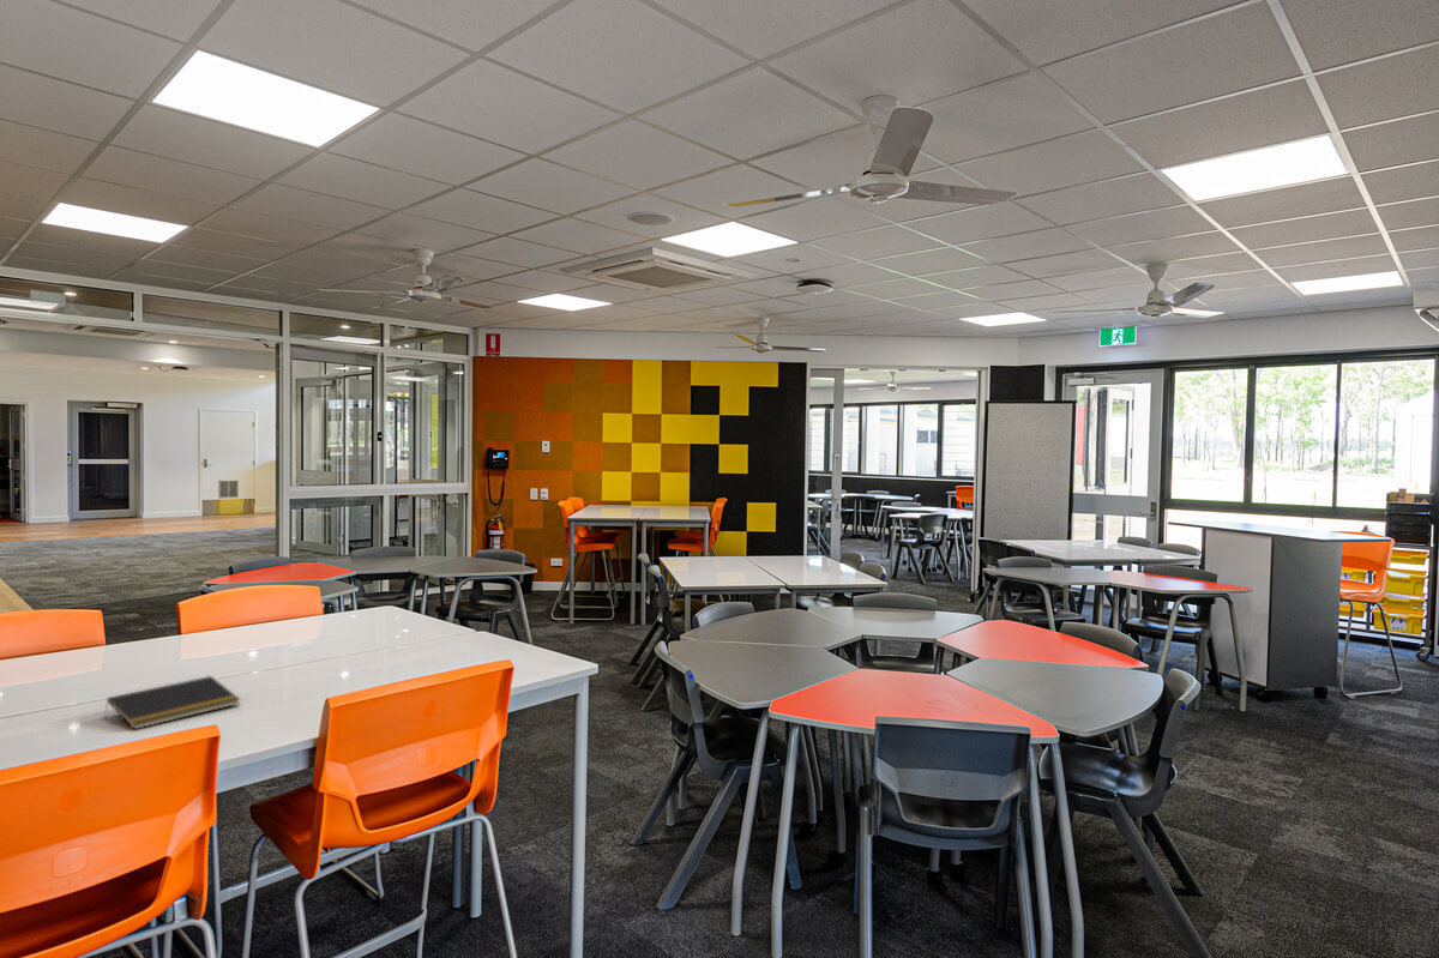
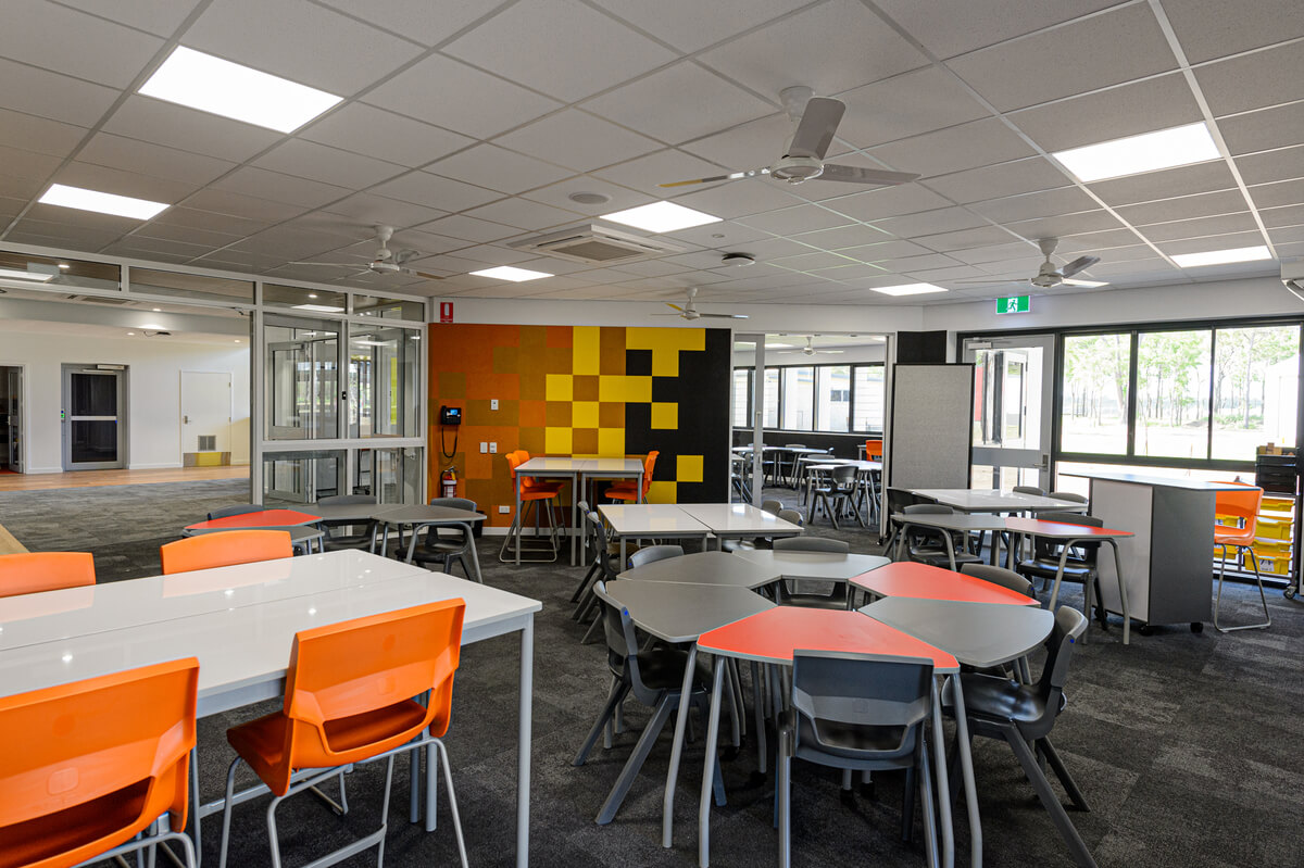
- notepad (175, 700)
